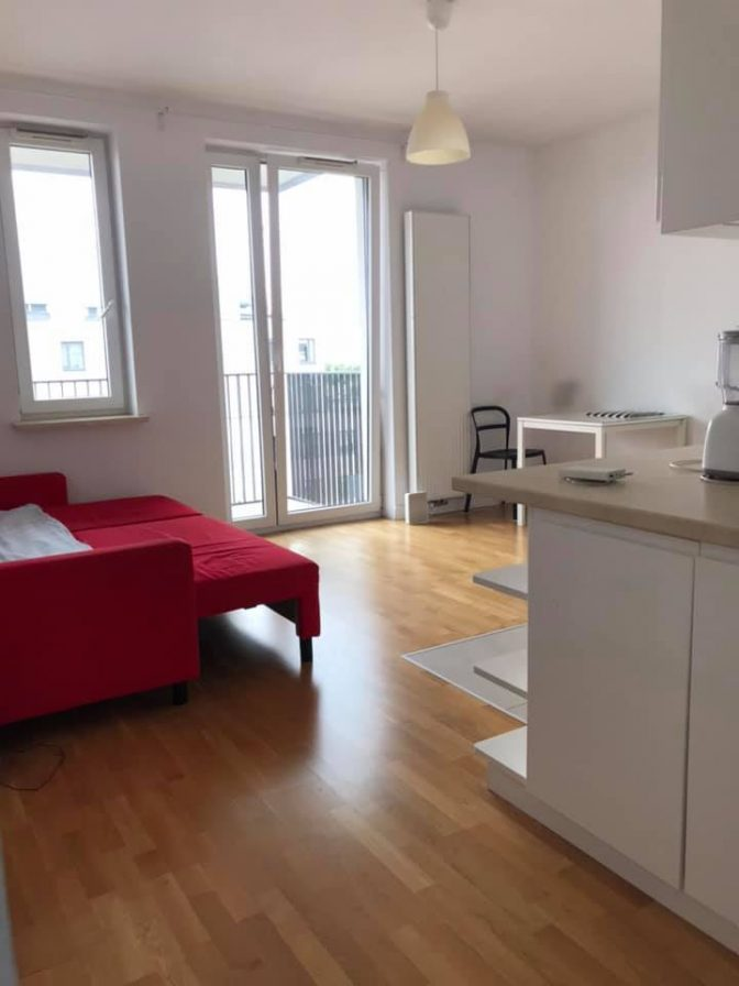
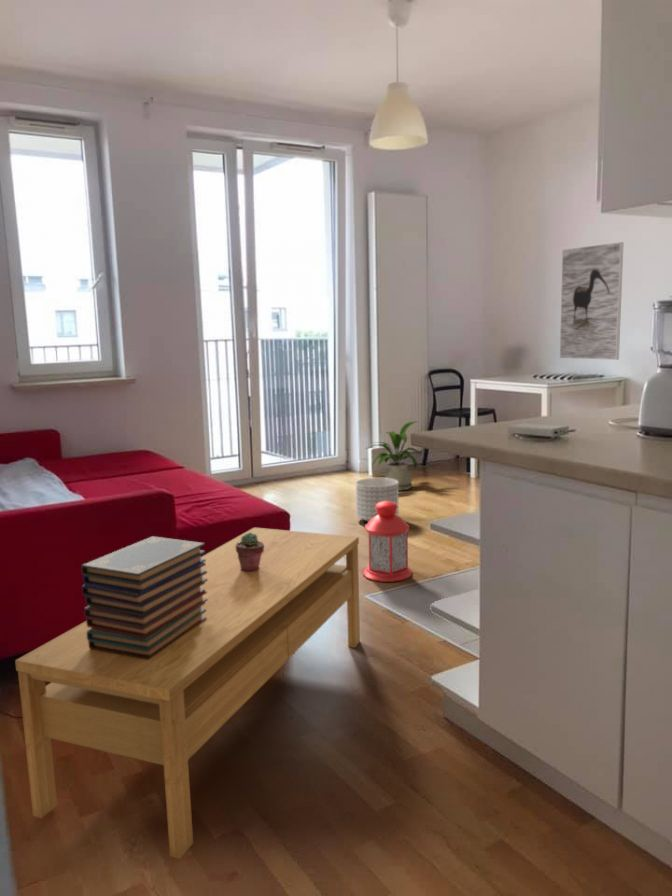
+ coffee table (227, 649)
+ house plant (391, 456)
+ lantern (387, 537)
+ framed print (589, 303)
+ potted succulent (249, 550)
+ planter (377, 501)
+ book stack (148, 593)
